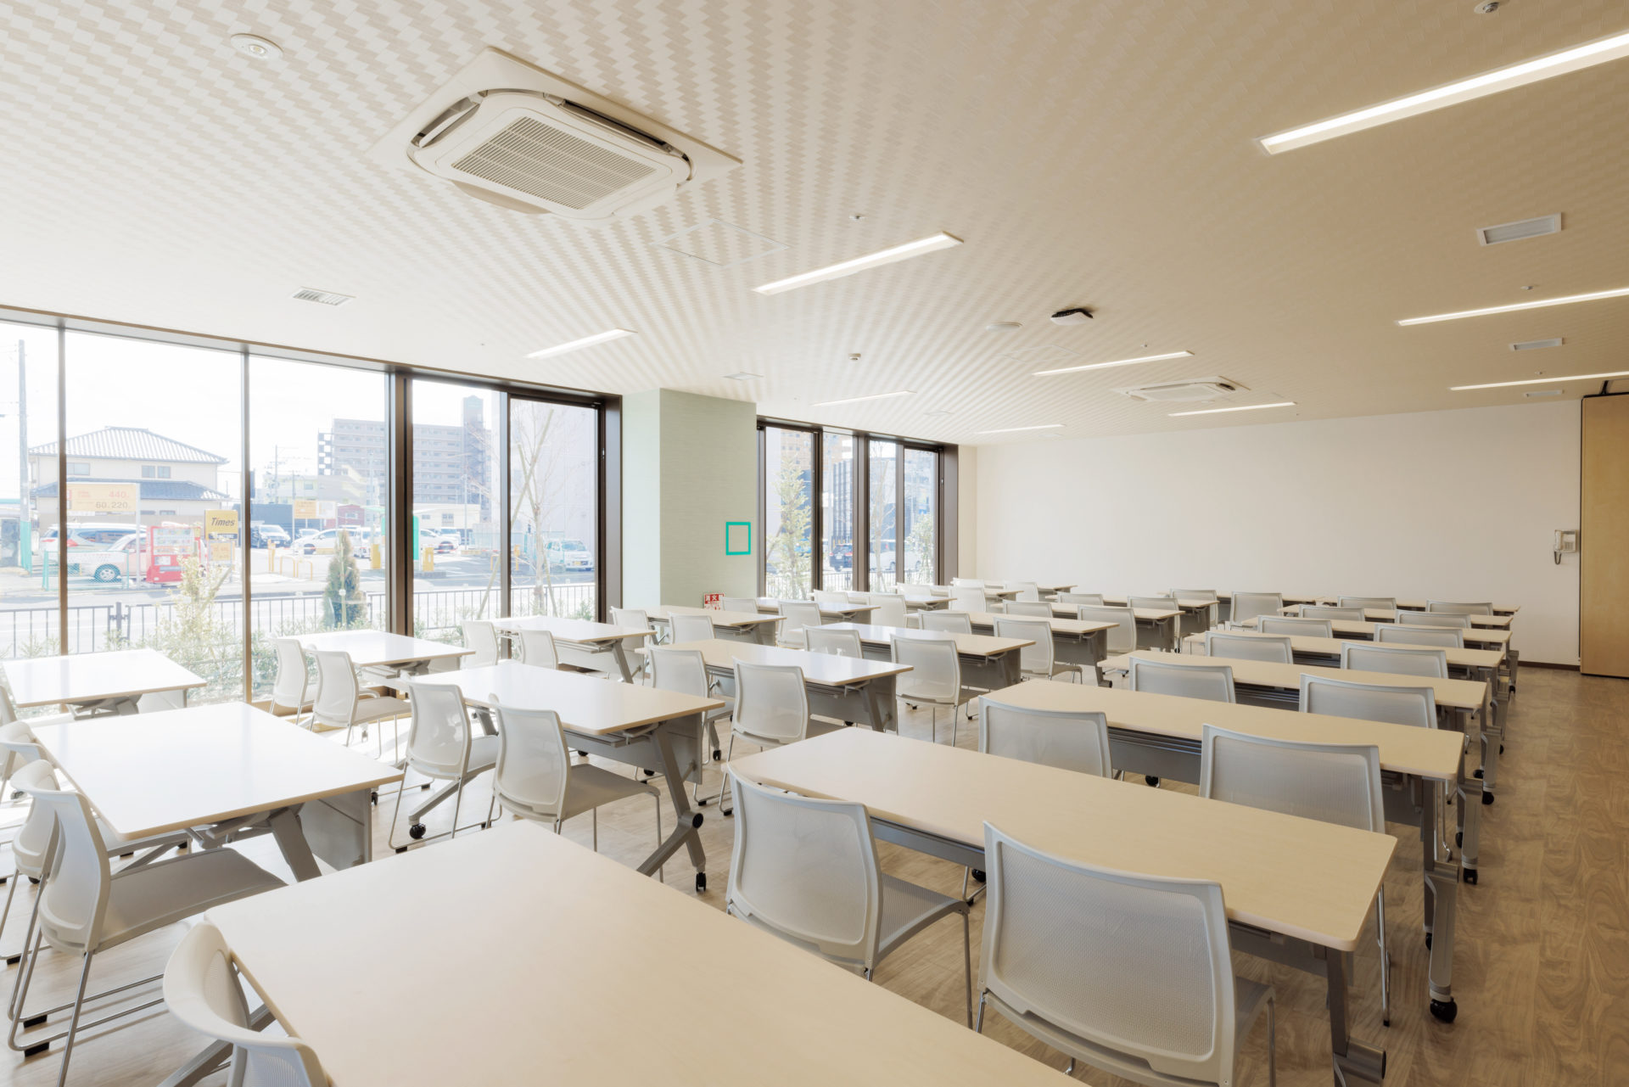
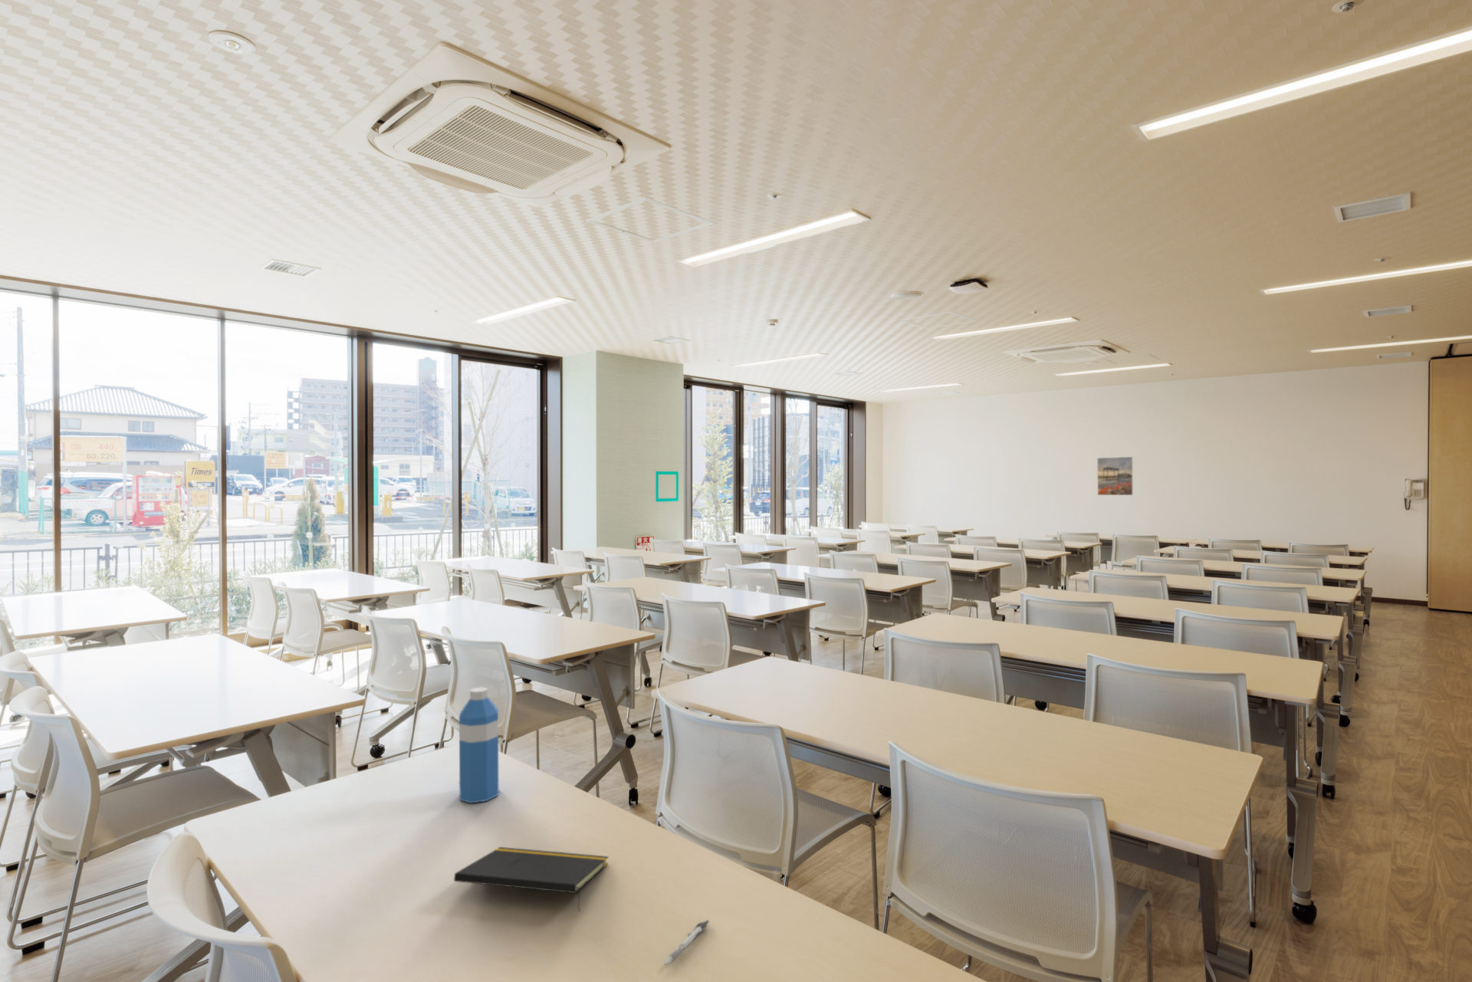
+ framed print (1115, 476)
+ notepad (535, 868)
+ pen (686, 941)
+ water bottle (479, 741)
